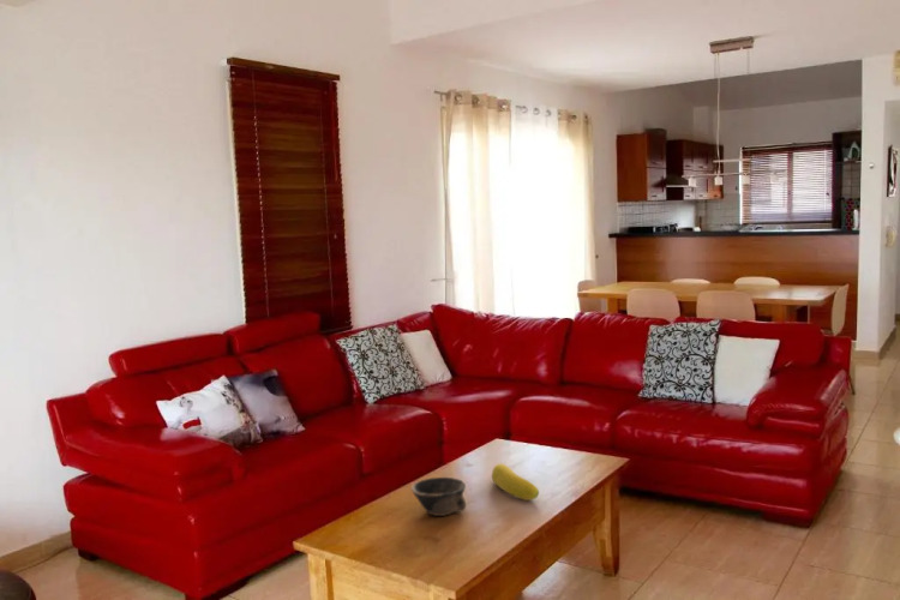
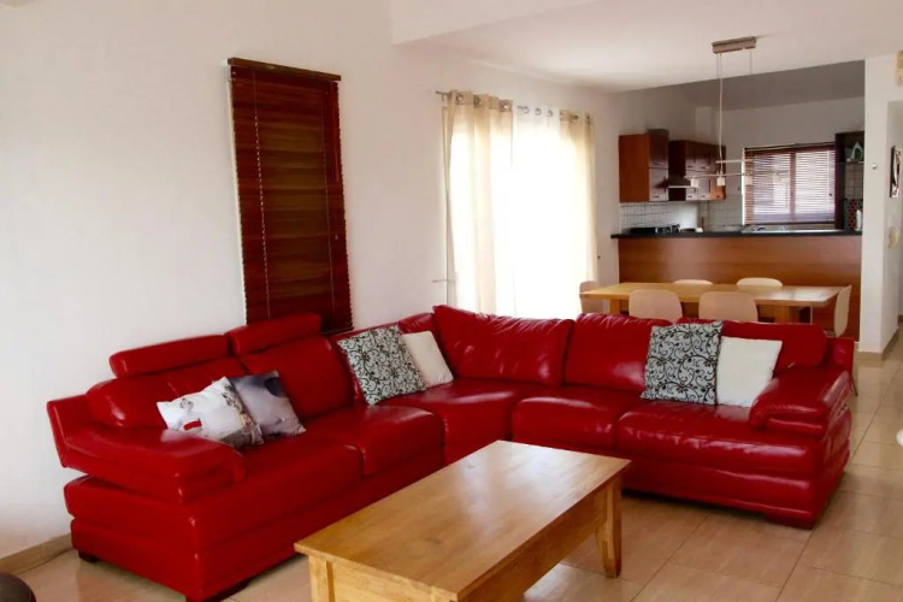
- fruit (516, 478)
- bowl (439, 498)
